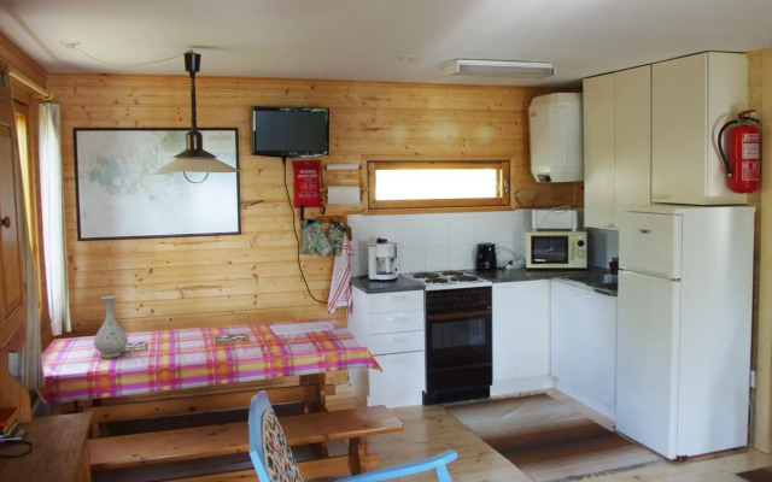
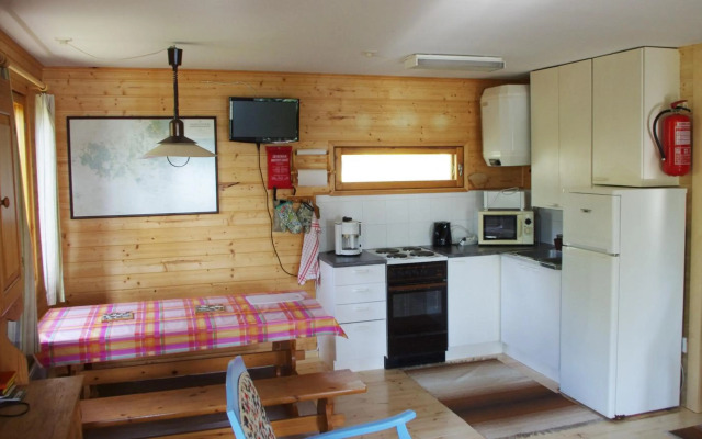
- vase (110, 325)
